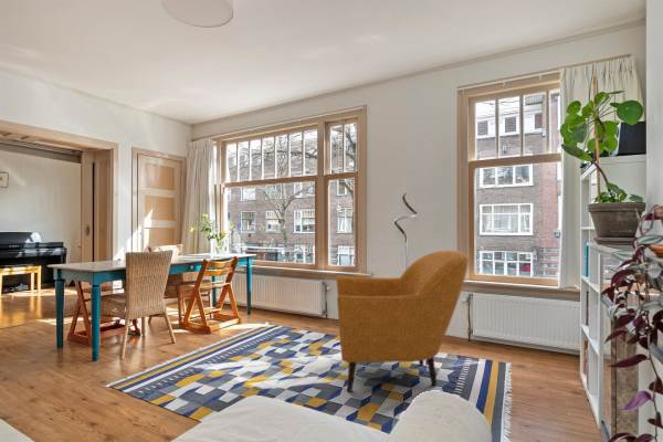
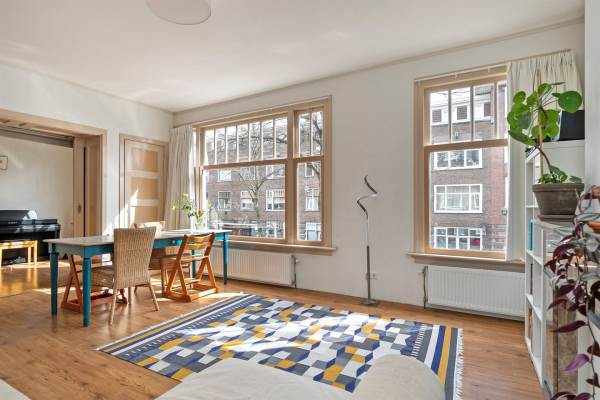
- armchair (399, 312)
